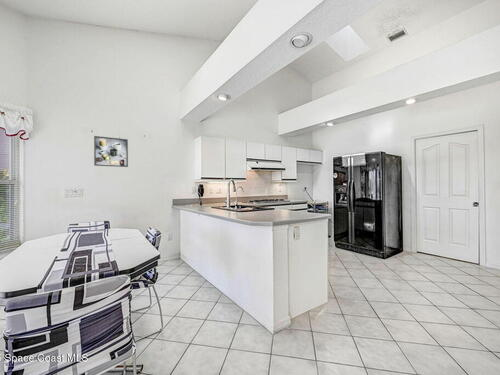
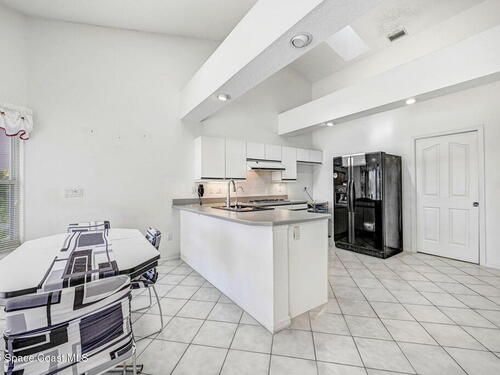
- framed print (111, 152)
